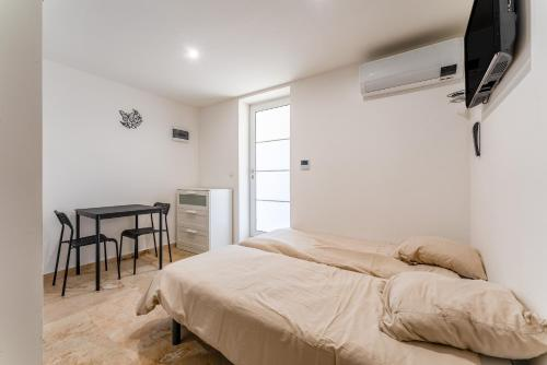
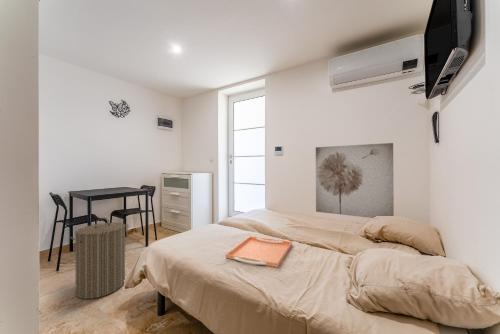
+ serving tray (261, 249)
+ wall art (351, 180)
+ laundry hamper (101, 252)
